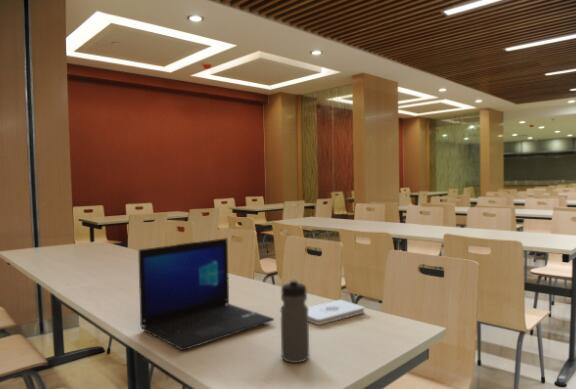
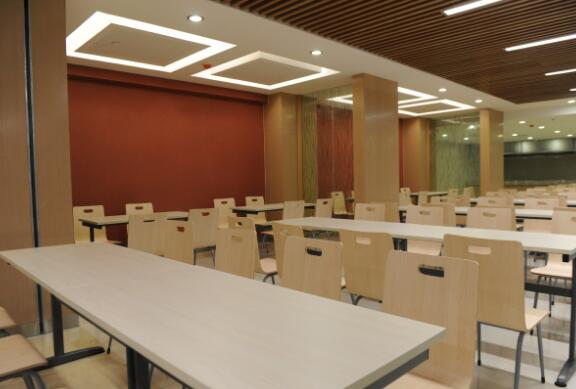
- water bottle (294, 318)
- notepad (330, 311)
- laptop (207, 286)
